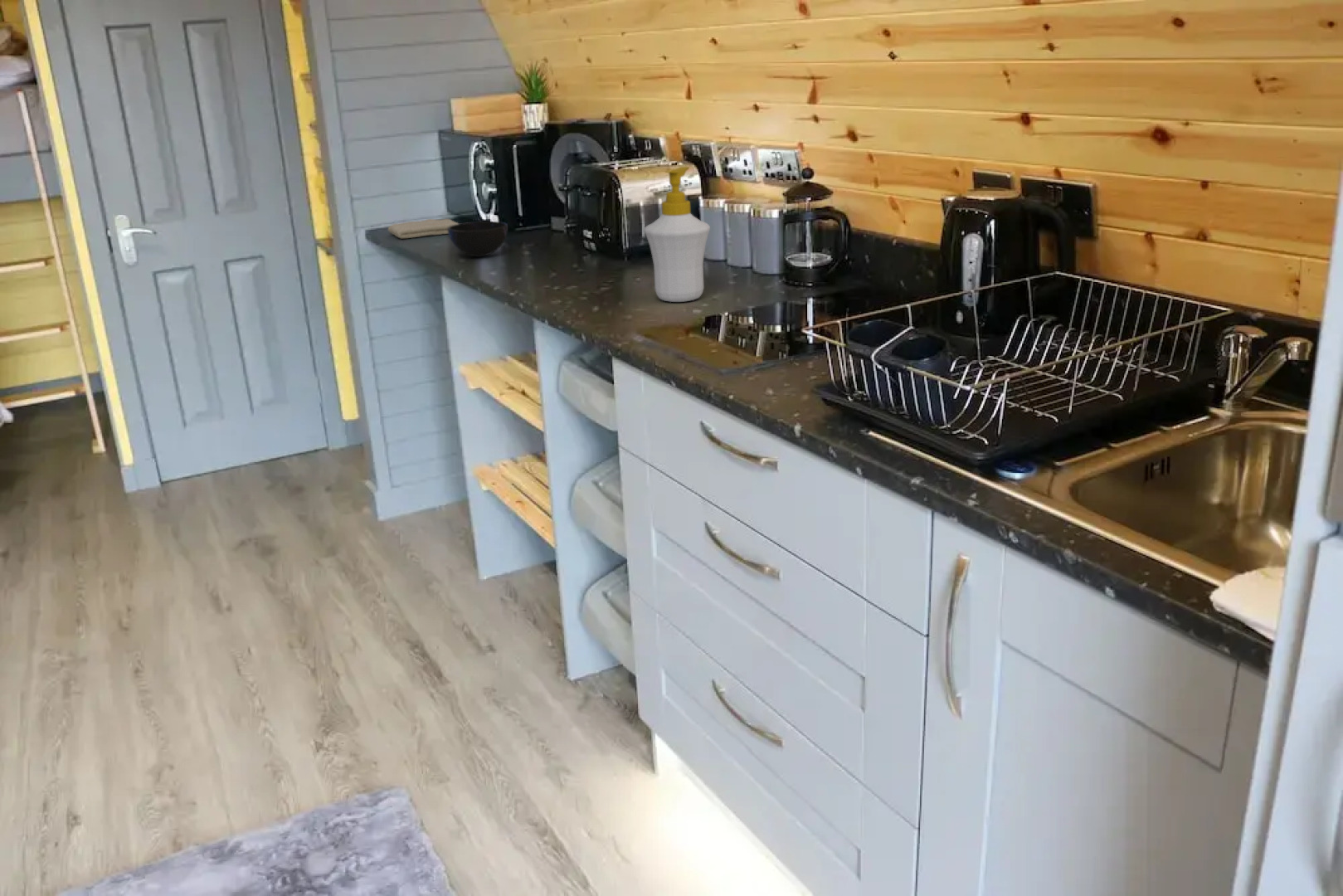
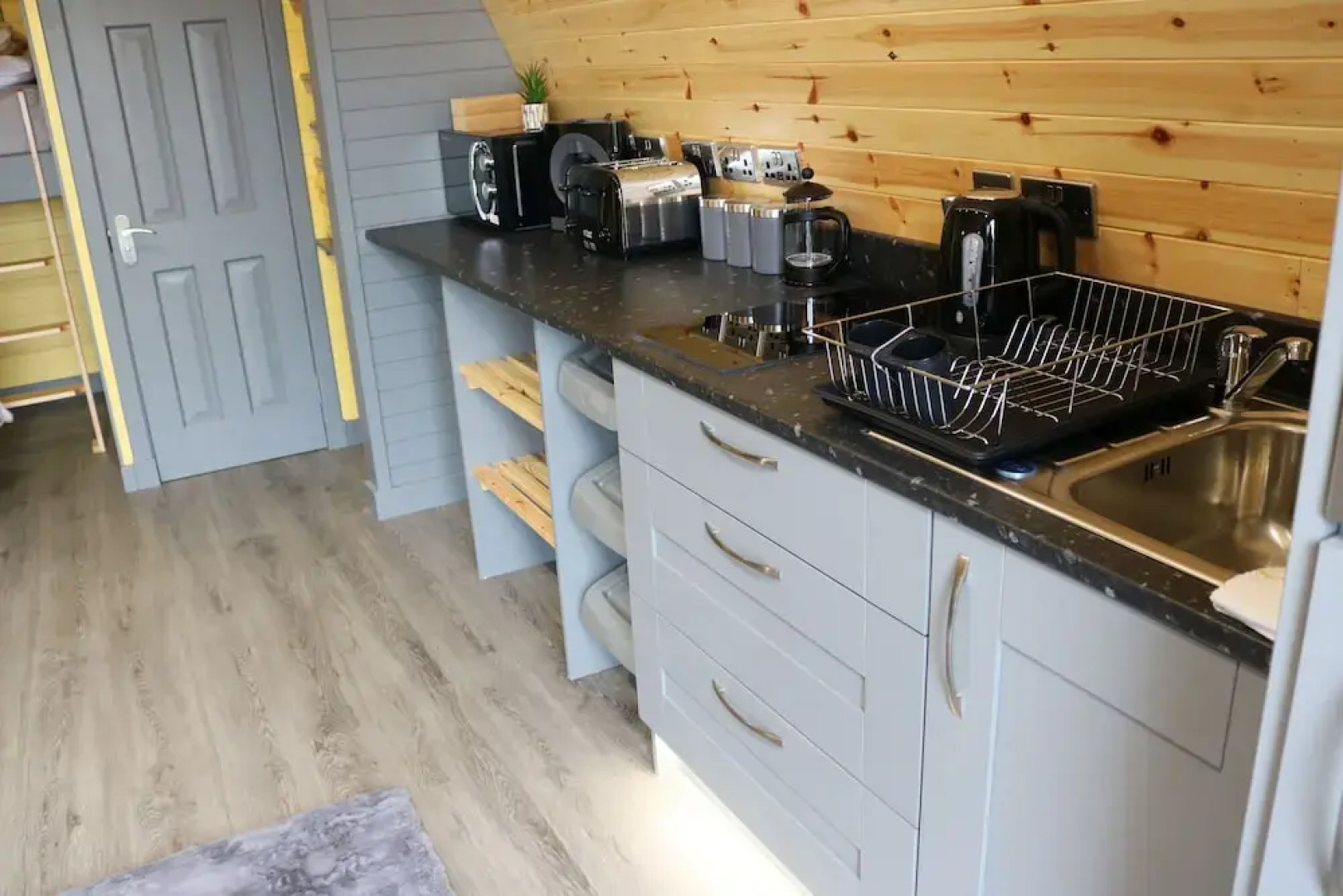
- washcloth (425, 227)
- soap bottle (677, 235)
- bowl (479, 241)
